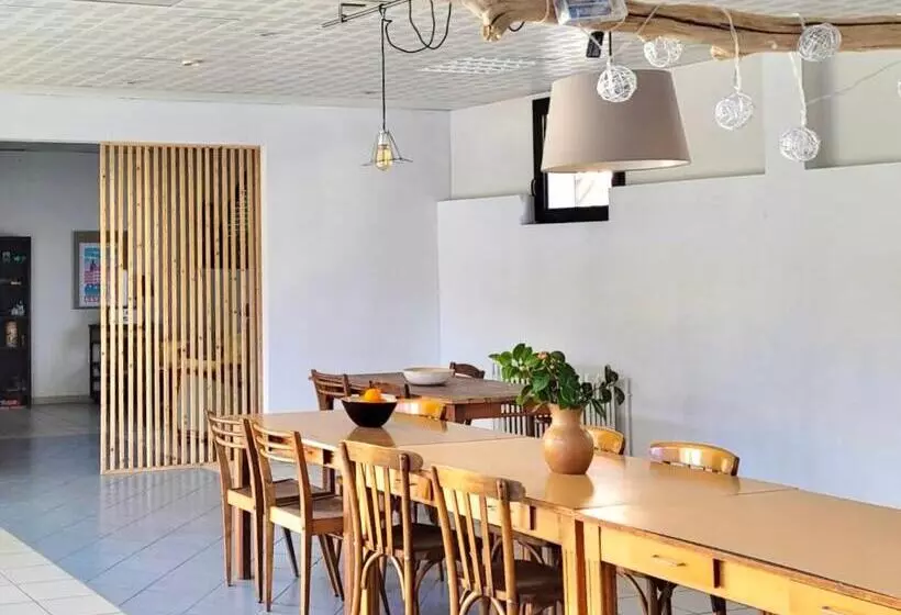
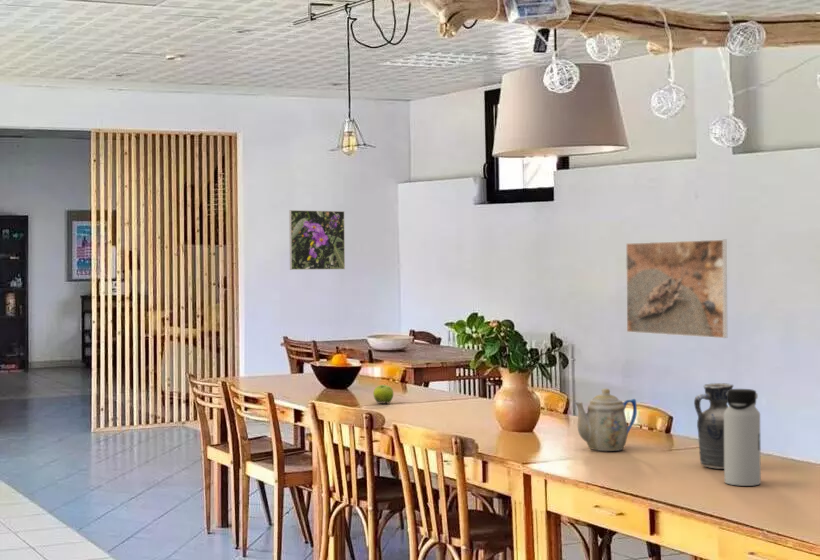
+ fruit (383, 393)
+ ceramic jug (716, 425)
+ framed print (317, 240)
+ teapot (606, 418)
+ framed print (674, 288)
+ water bottle (742, 436)
